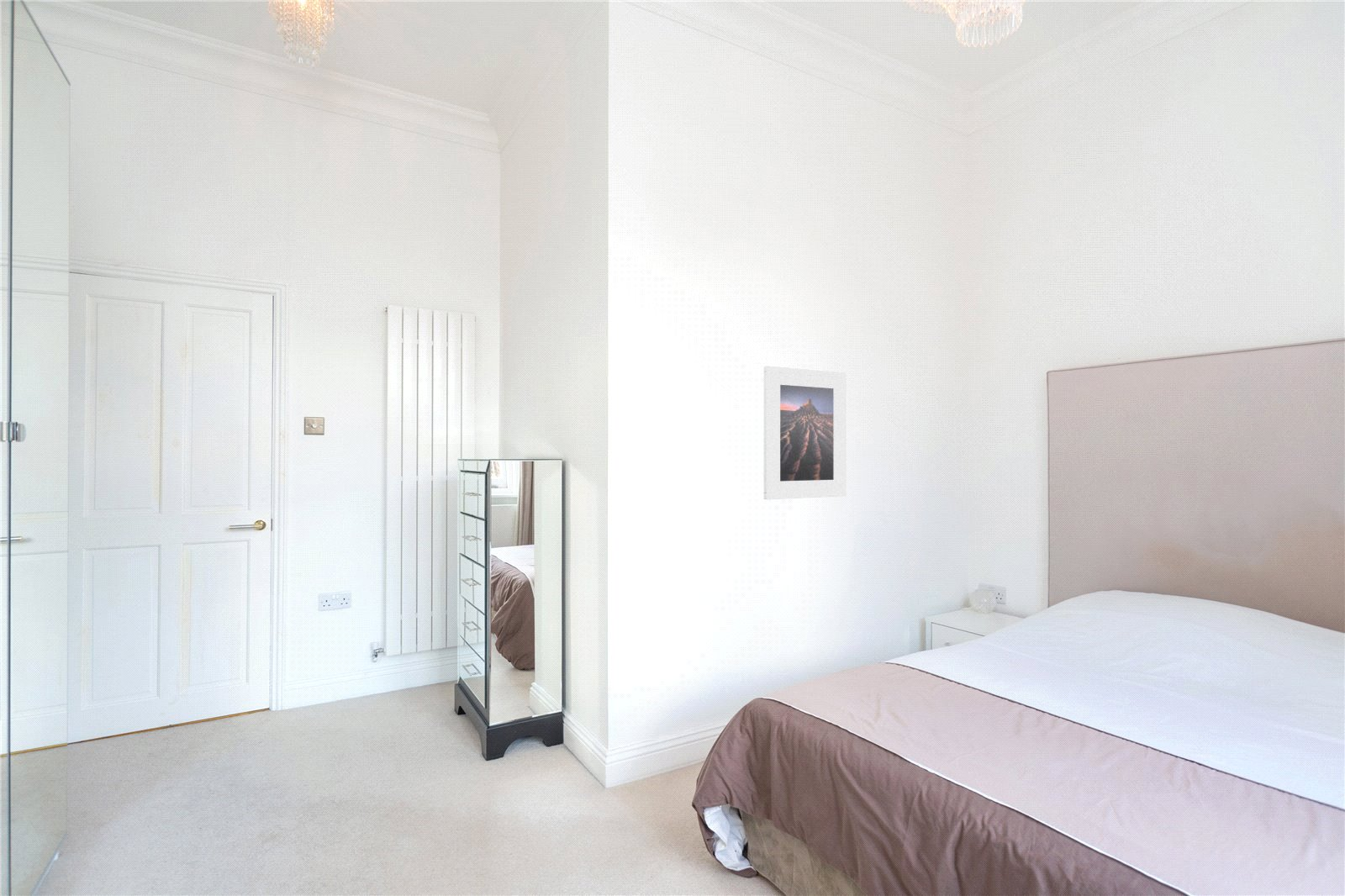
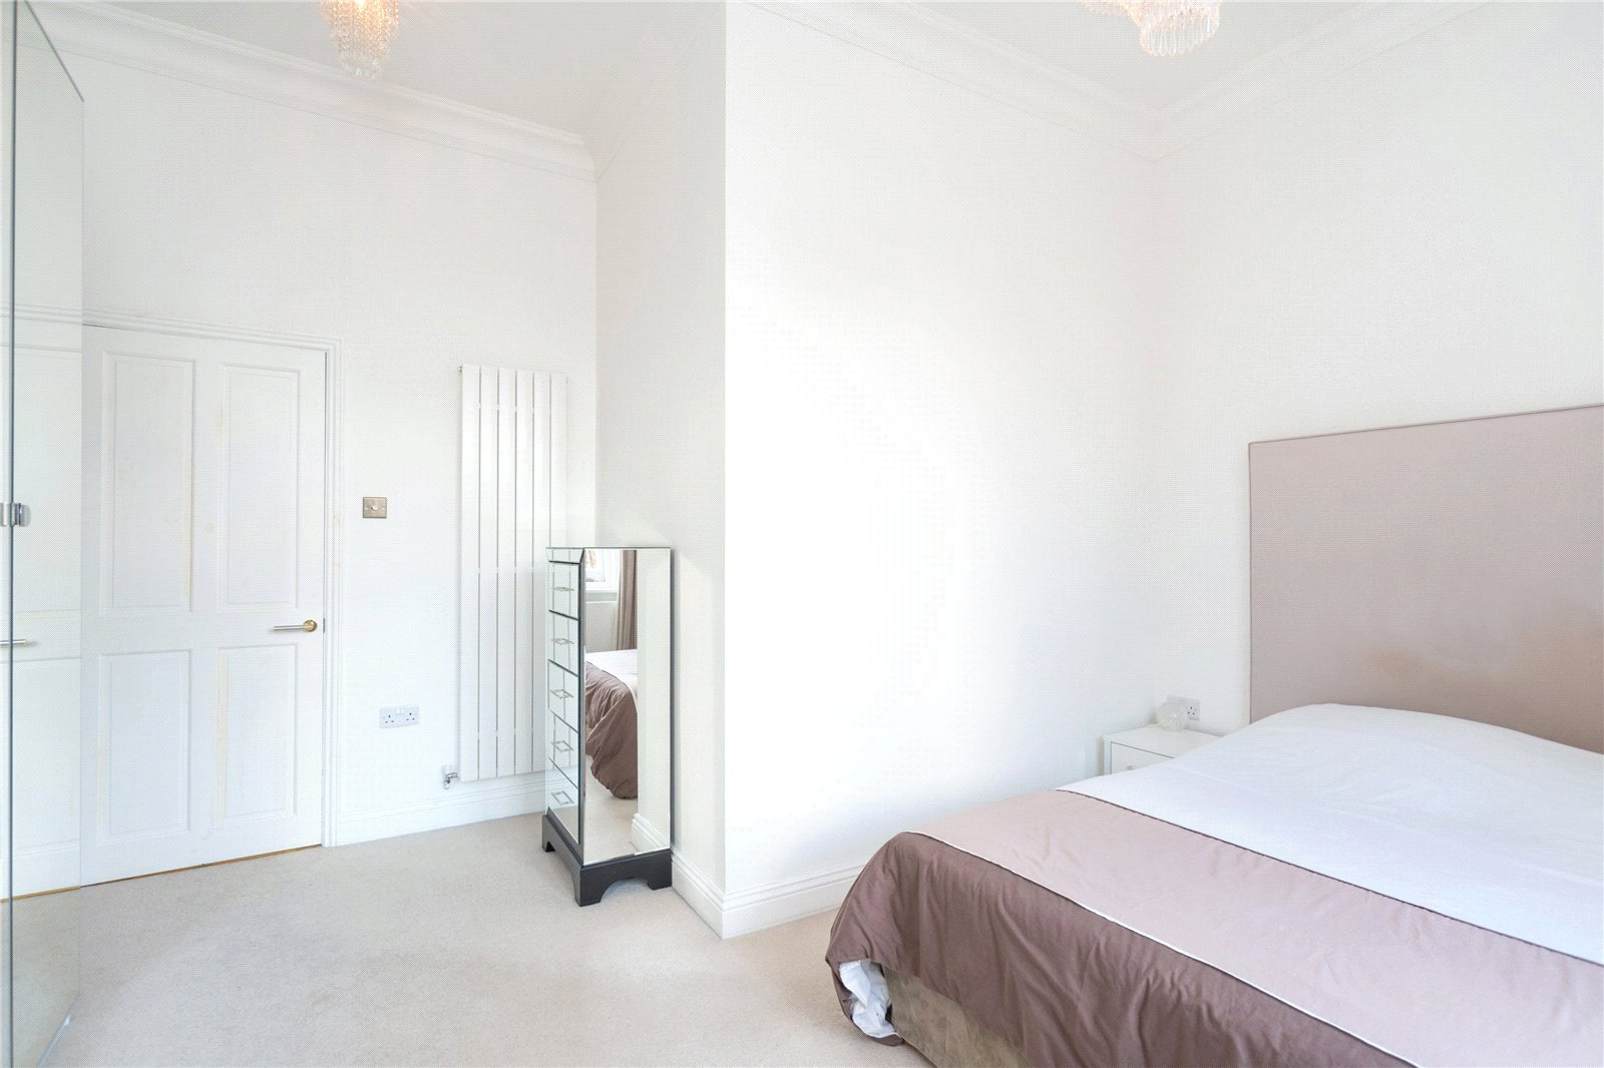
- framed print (806, 433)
